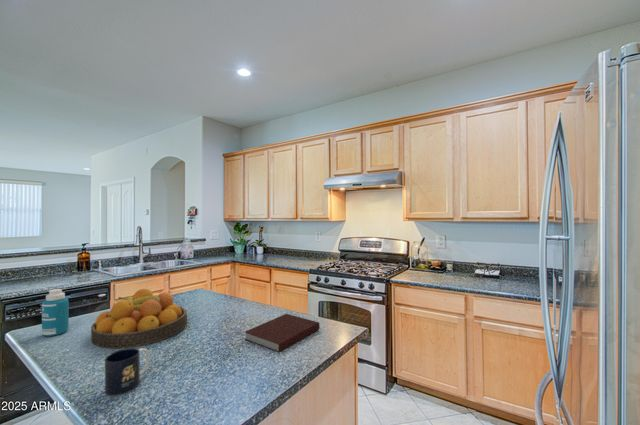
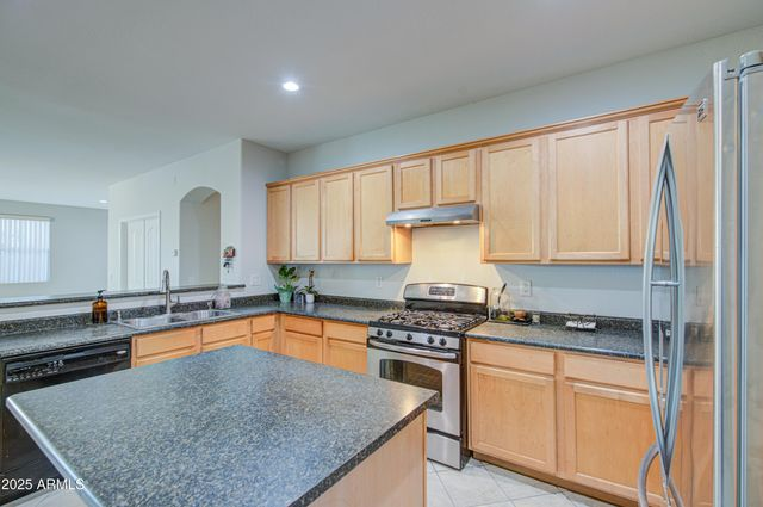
- bottle (55, 311)
- notebook (283, 330)
- fruit bowl (142, 311)
- mug (129, 367)
